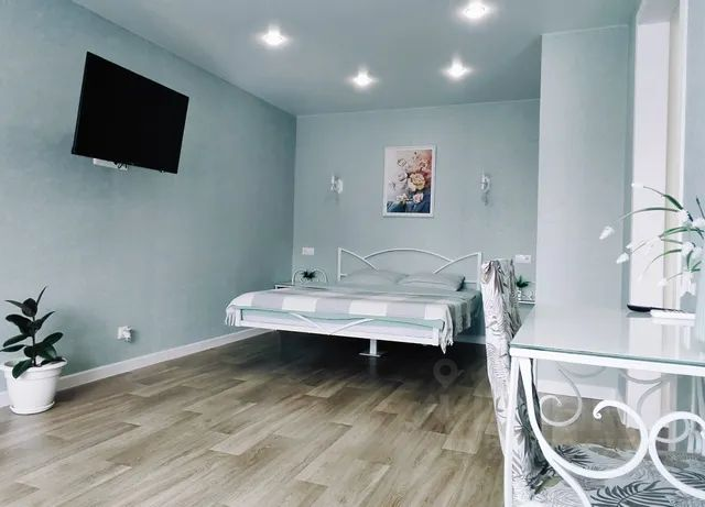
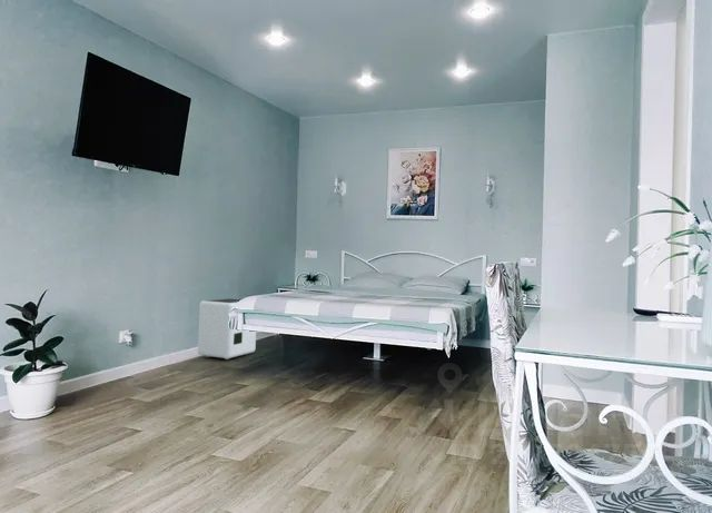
+ air purifier (227, 327)
